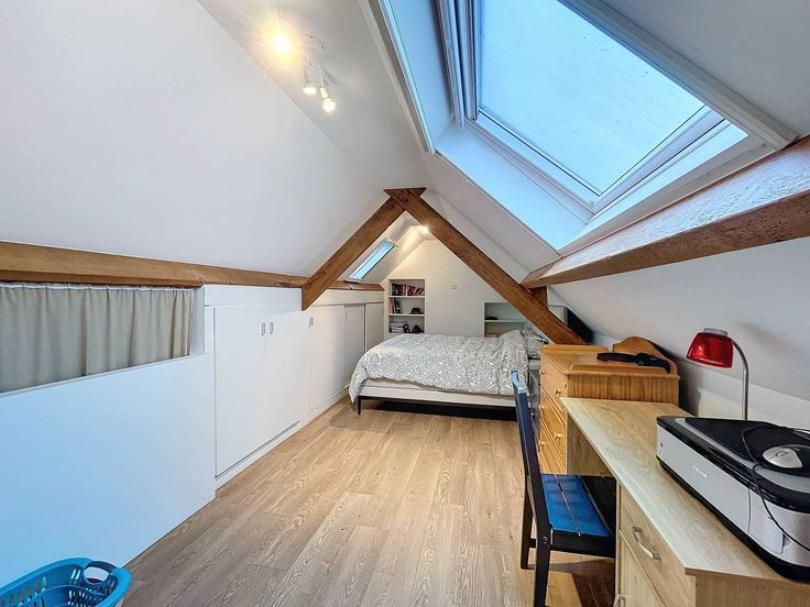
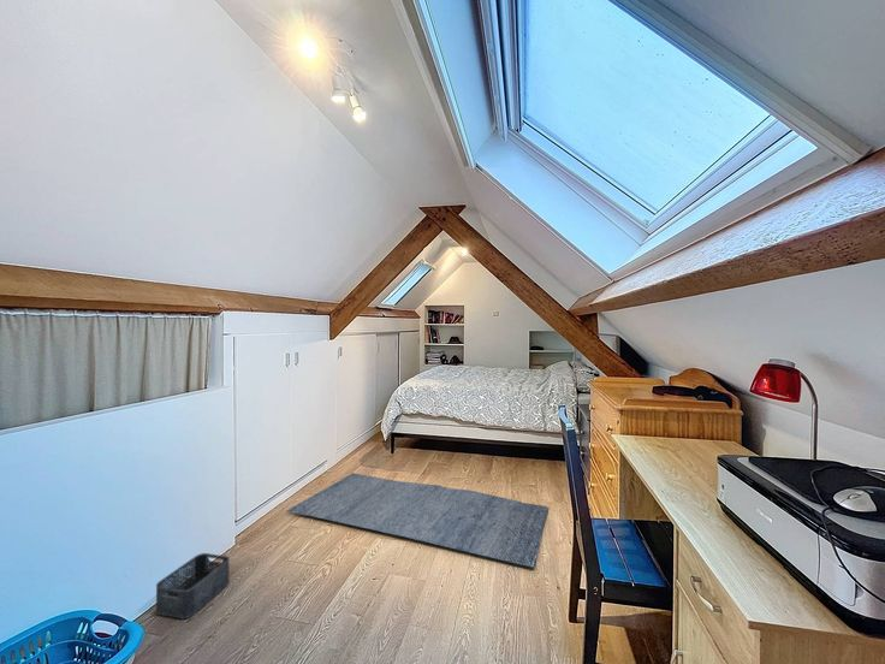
+ storage bin (194, 583)
+ rug (429, 500)
